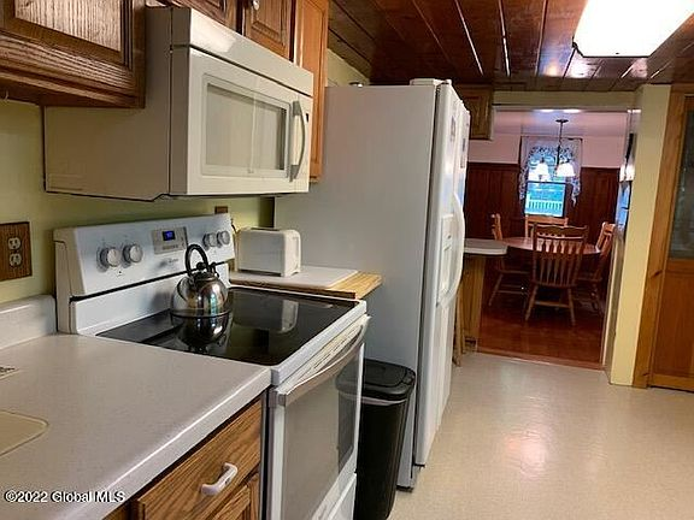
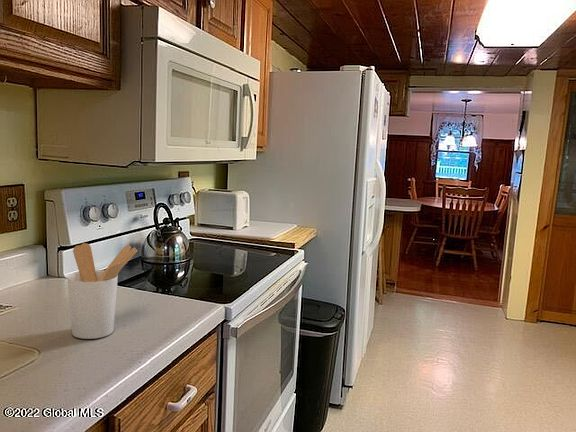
+ utensil holder (104, 288)
